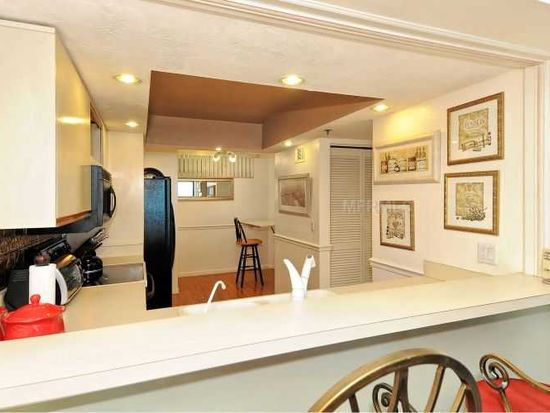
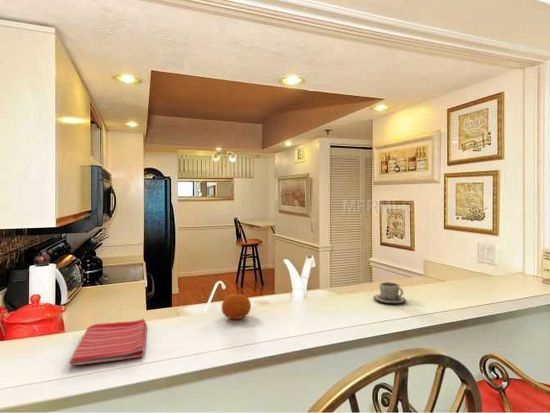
+ fruit (236, 306)
+ dish towel (113, 339)
+ cup (389, 292)
